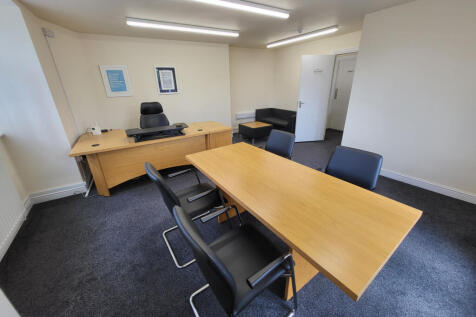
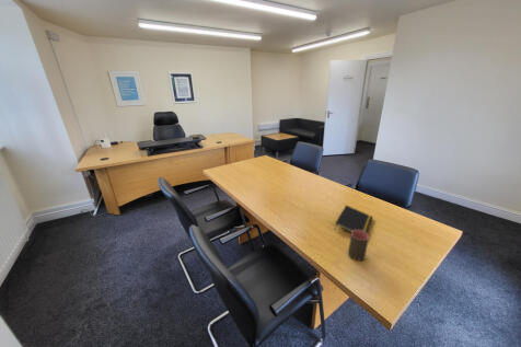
+ notepad (355, 220)
+ cup (358, 245)
